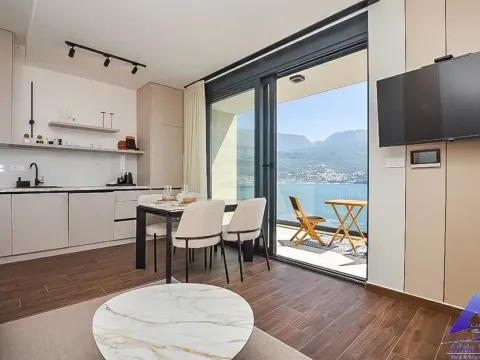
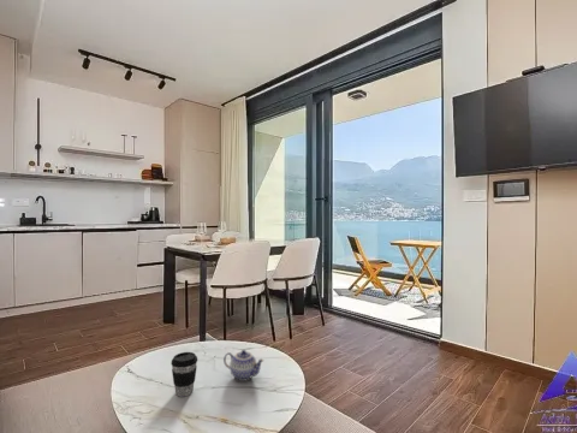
+ coffee cup (184, 374)
+ teapot (243, 363)
